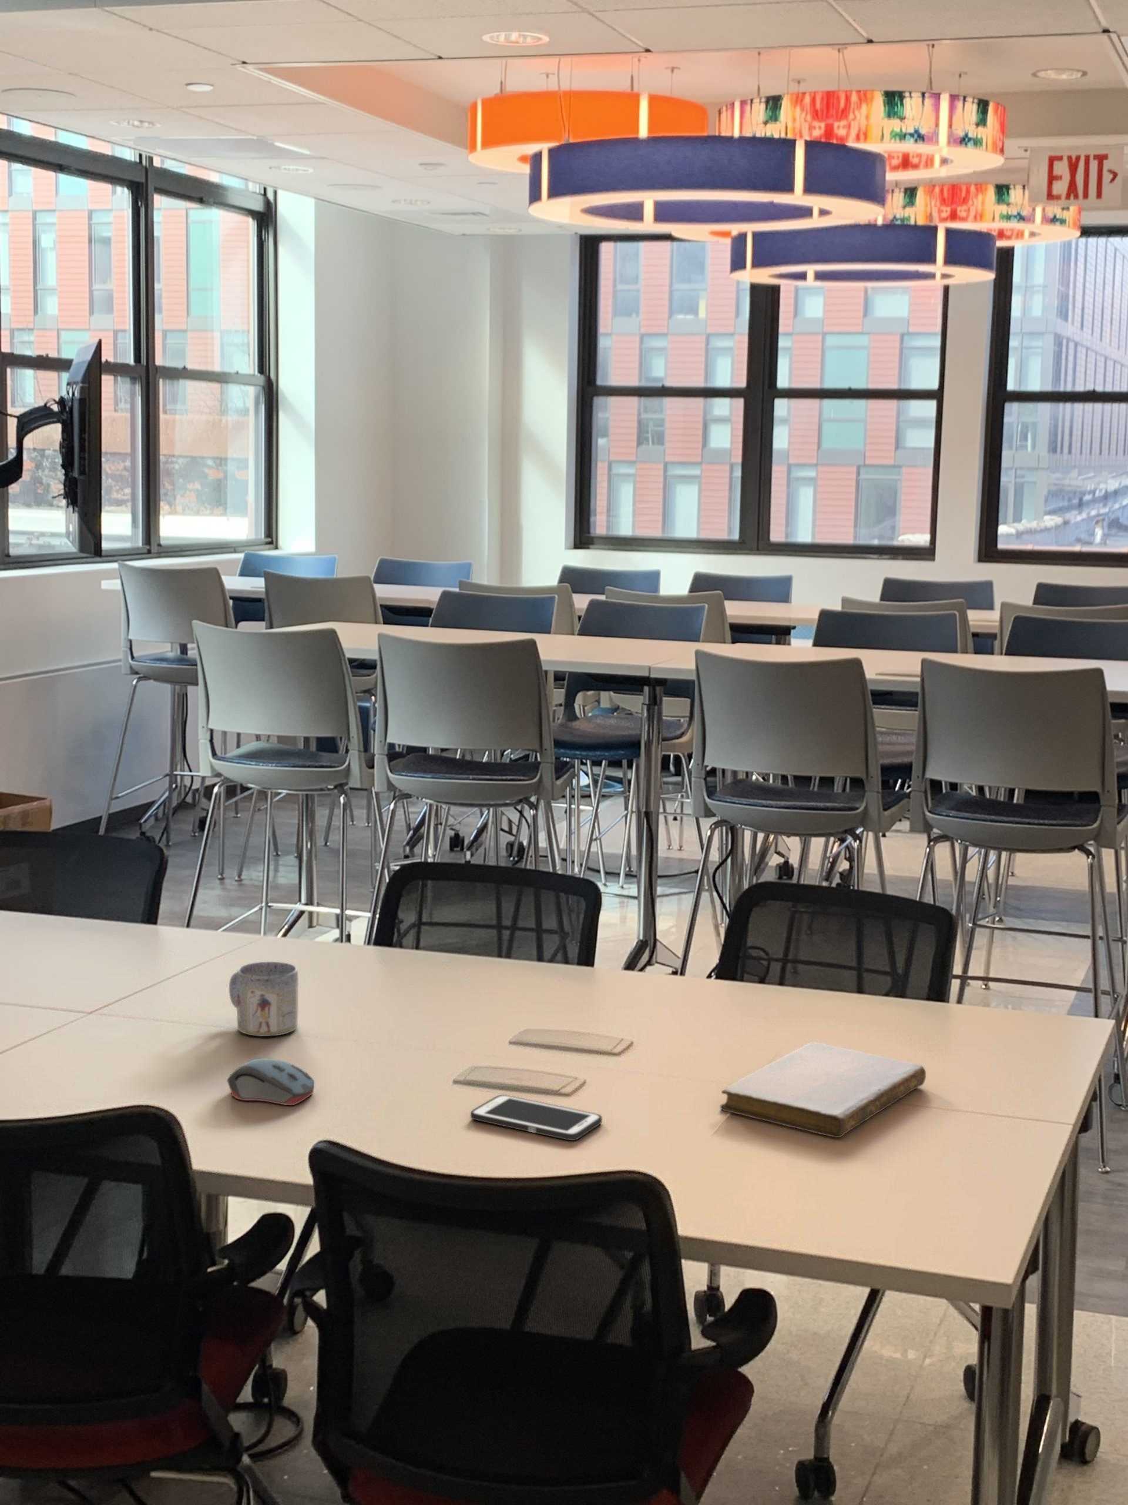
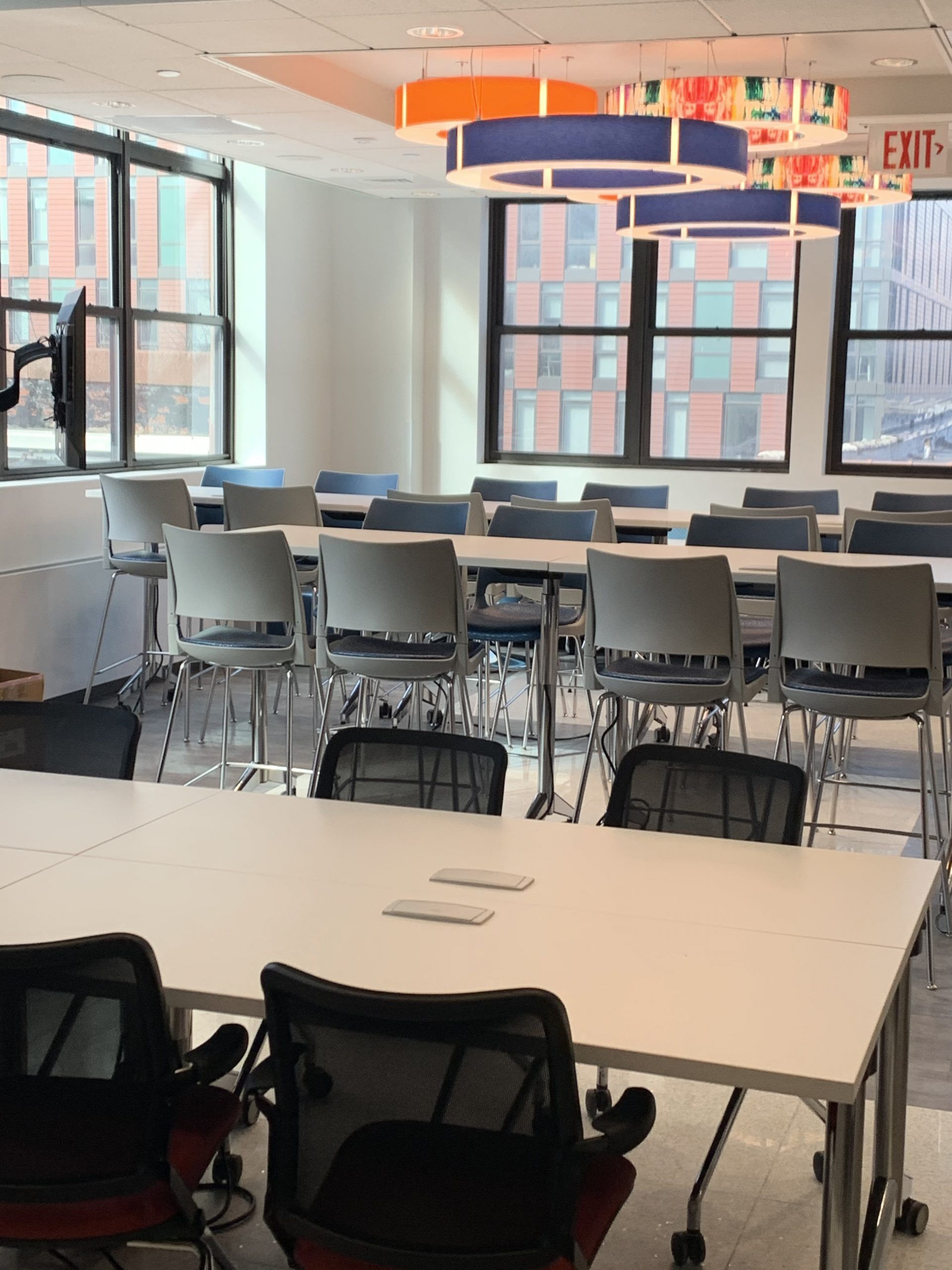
- computer mouse (270, 1077)
- cell phone (536, 1117)
- mug (258, 997)
- notebook (826, 1087)
